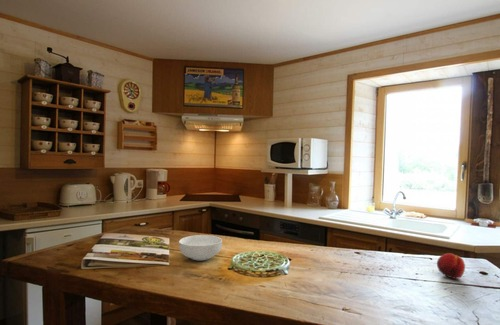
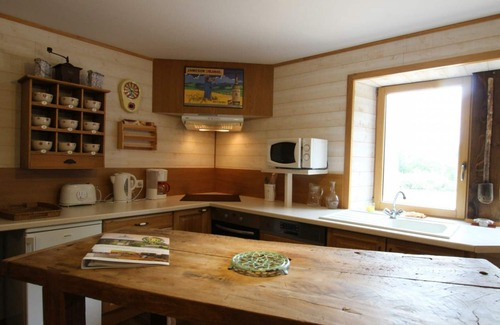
- cereal bowl (200, 248)
- fruit (450, 265)
